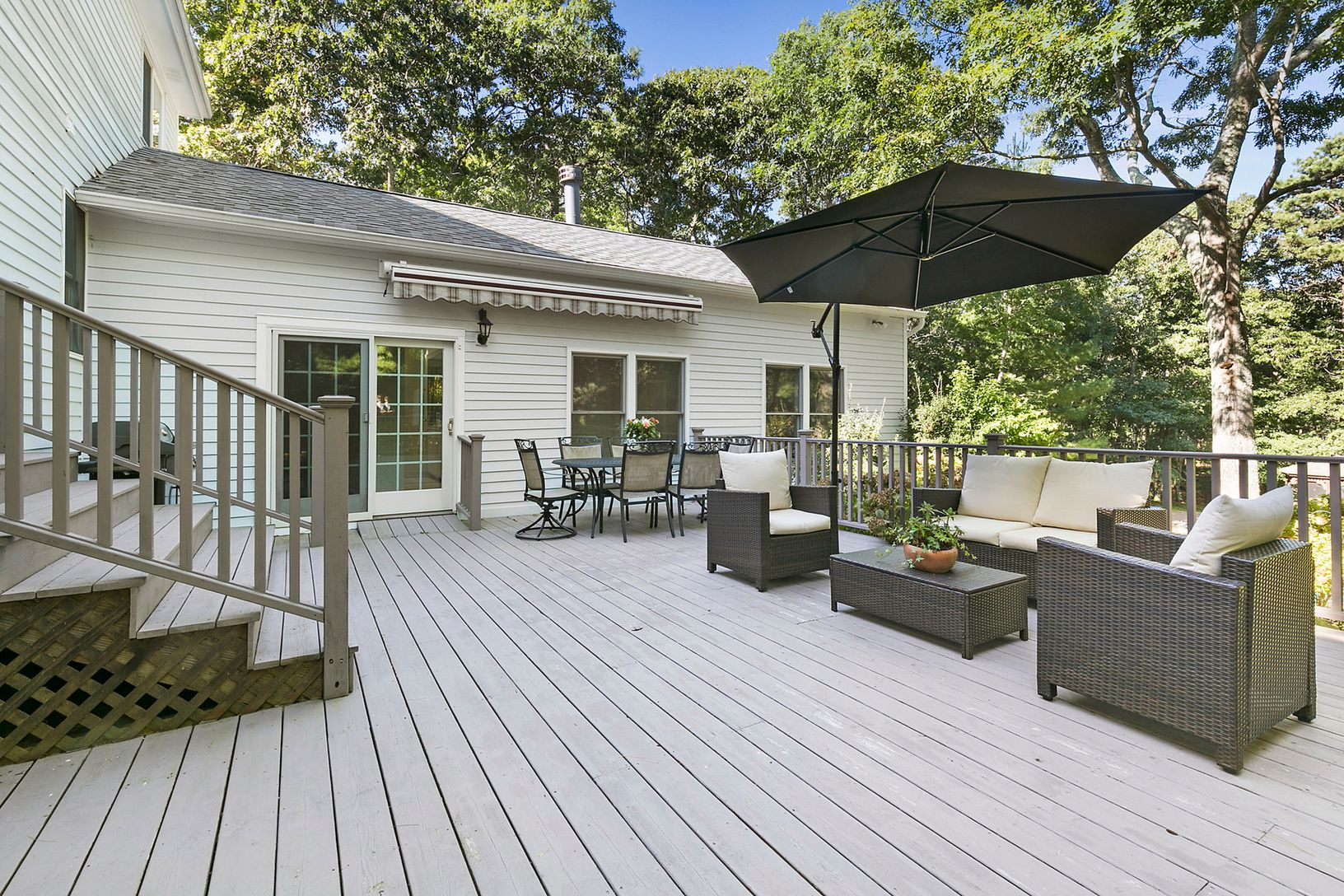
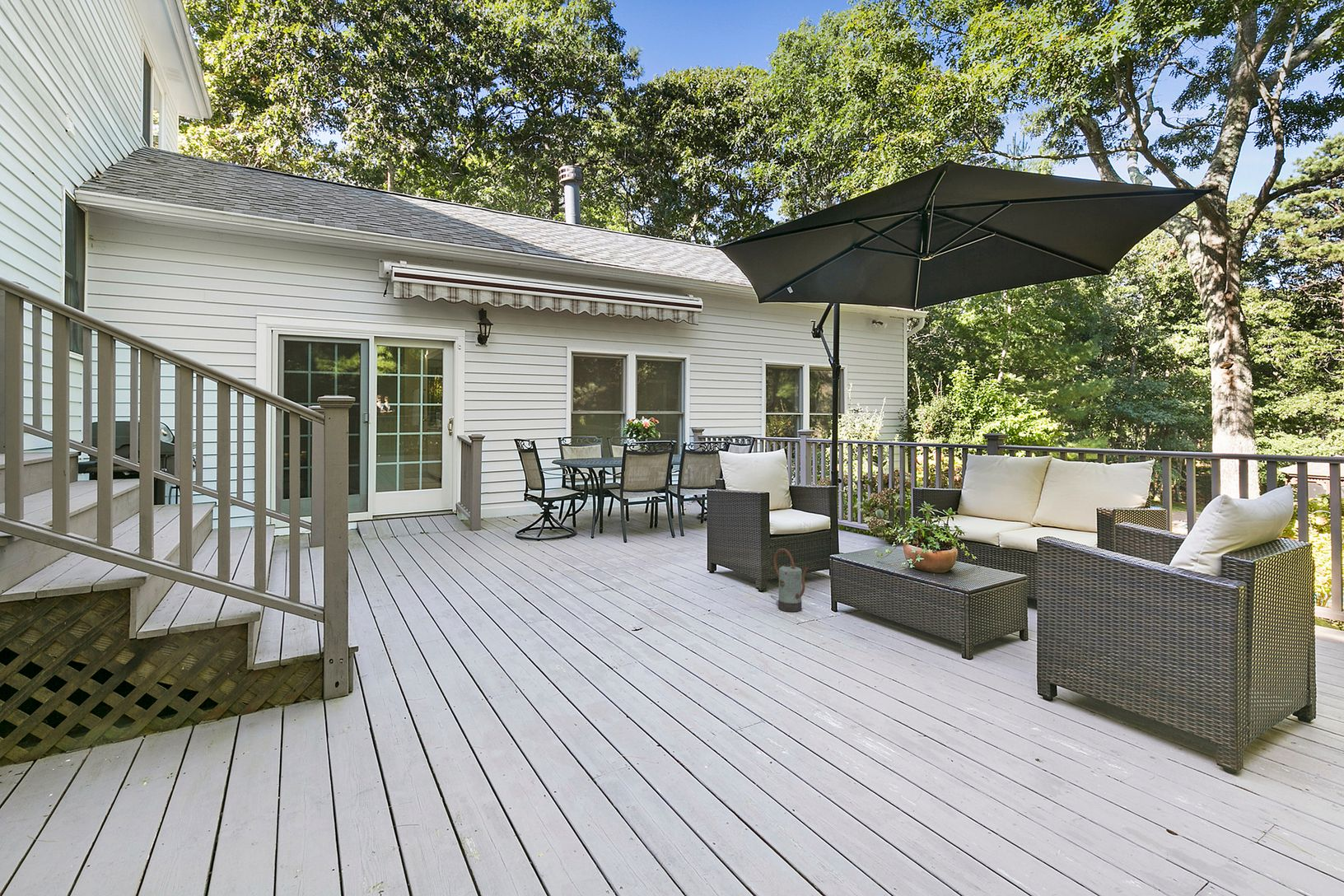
+ watering can (790, 579)
